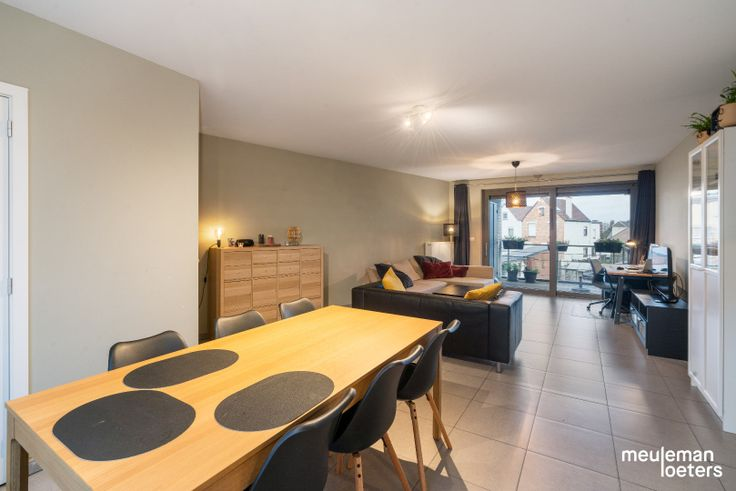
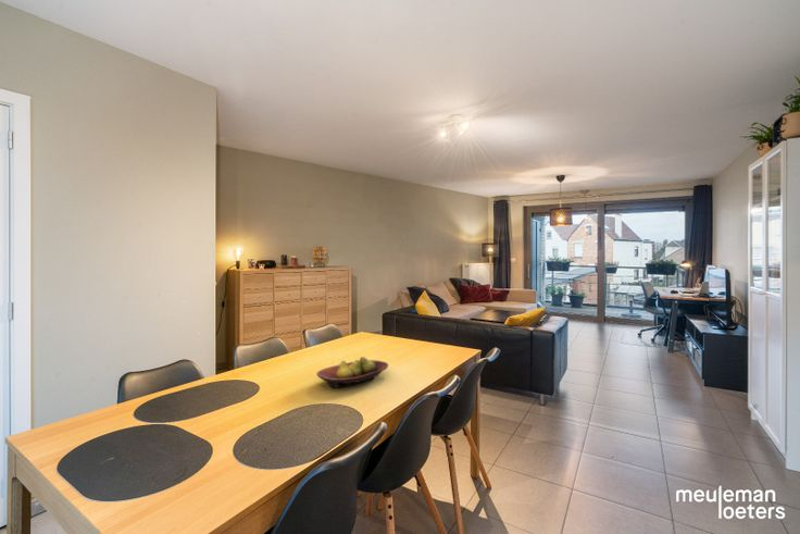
+ fruit bowl (353, 370)
